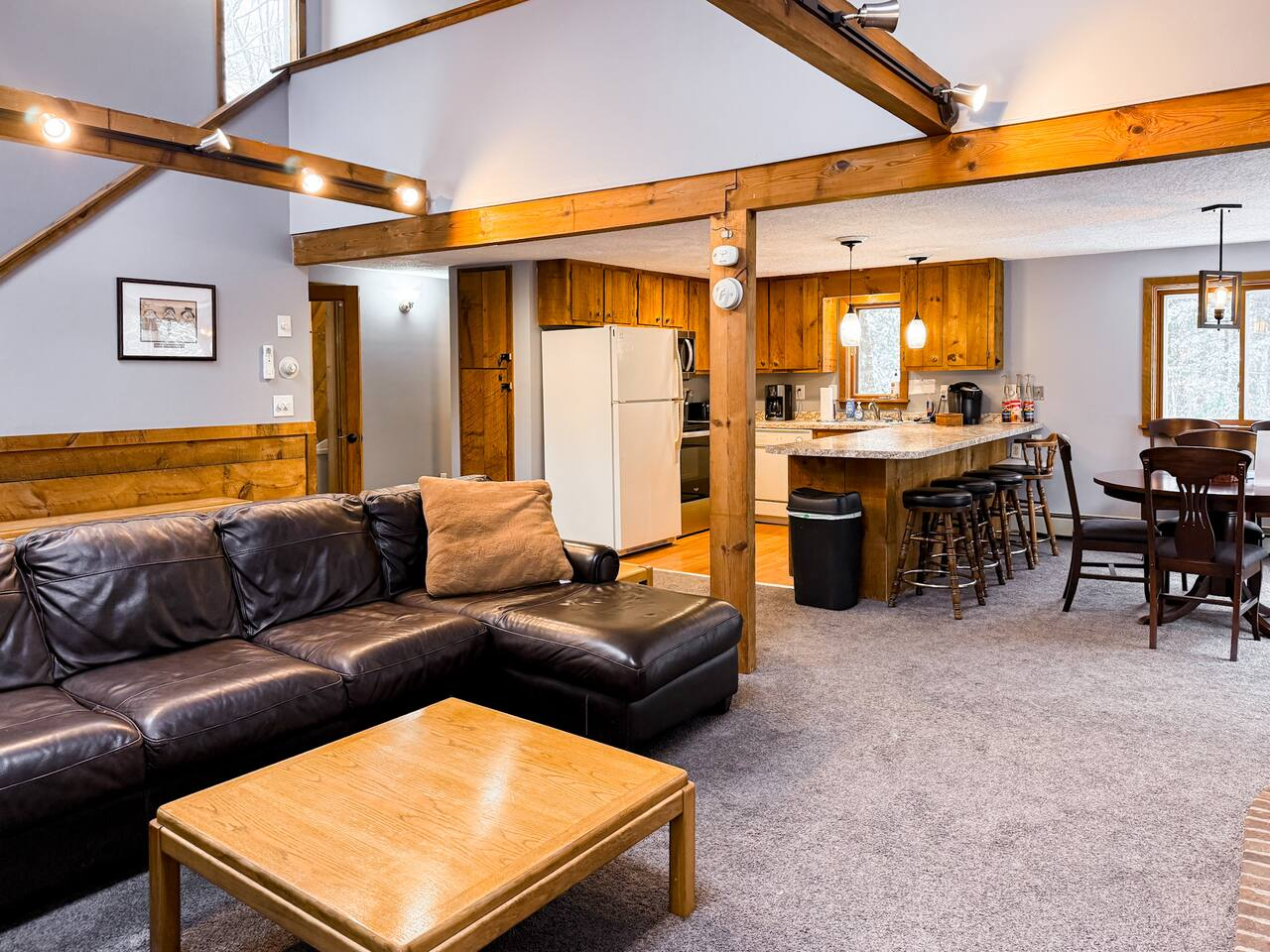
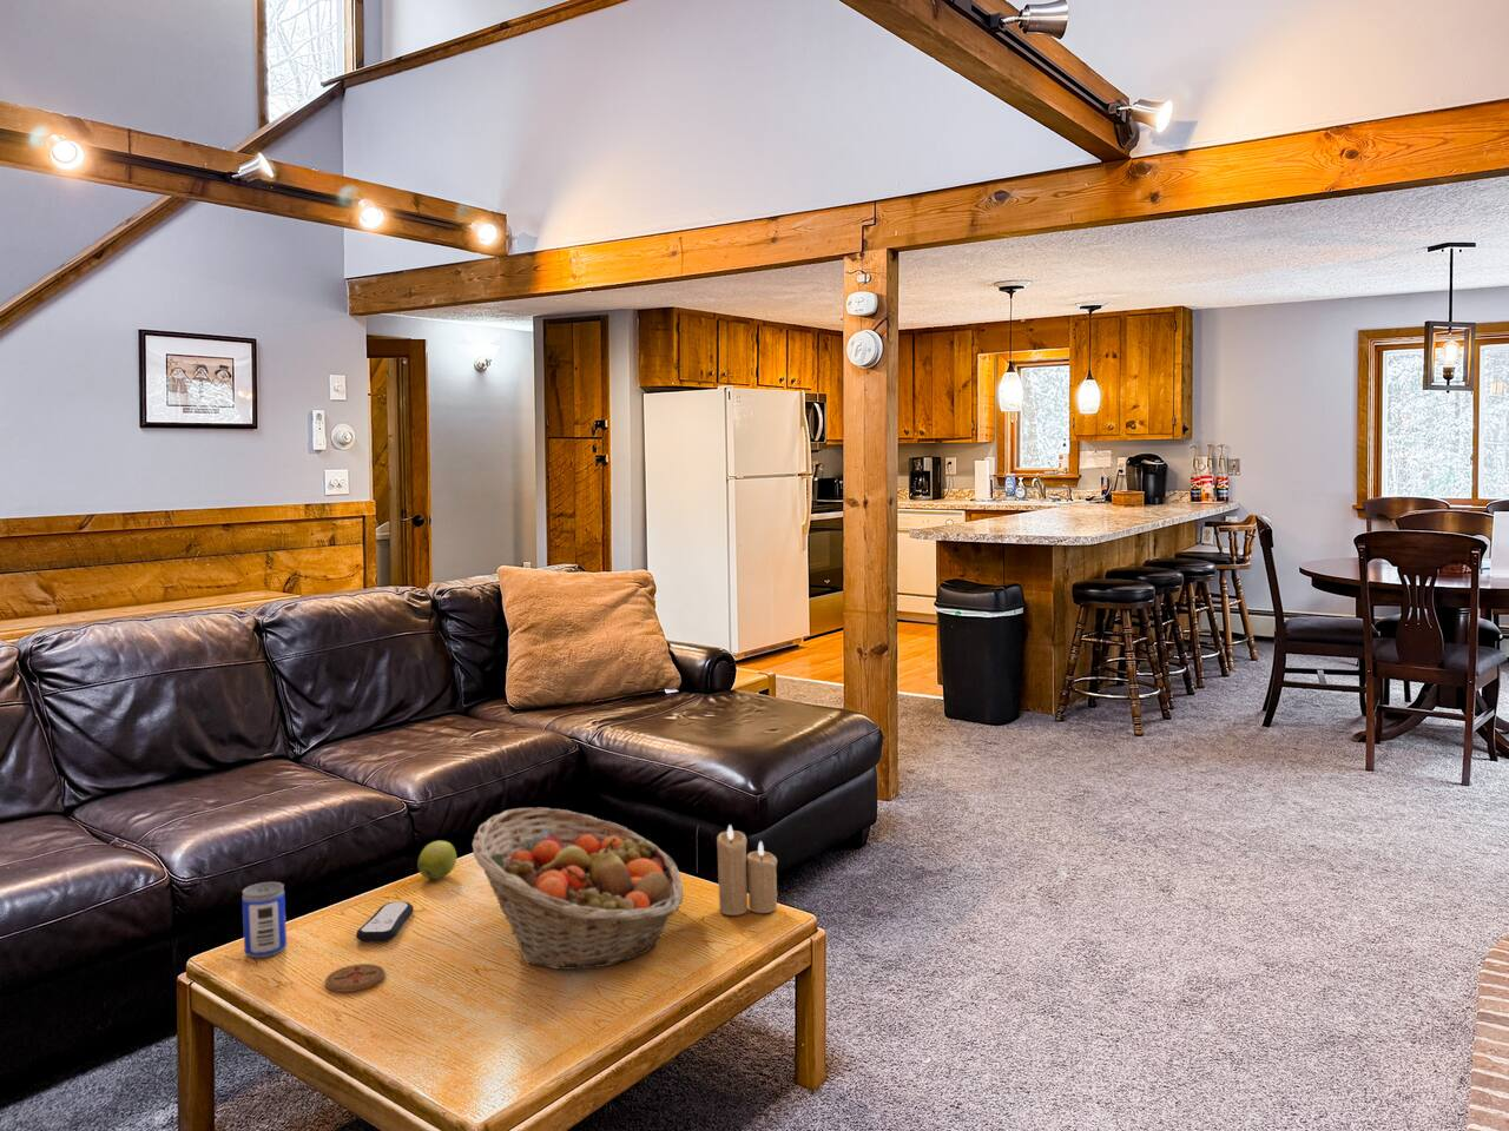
+ fruit basket (580, 879)
+ candle (747, 866)
+ apple (436, 859)
+ remote control (386, 920)
+ coaster (355, 977)
+ beer can (264, 920)
